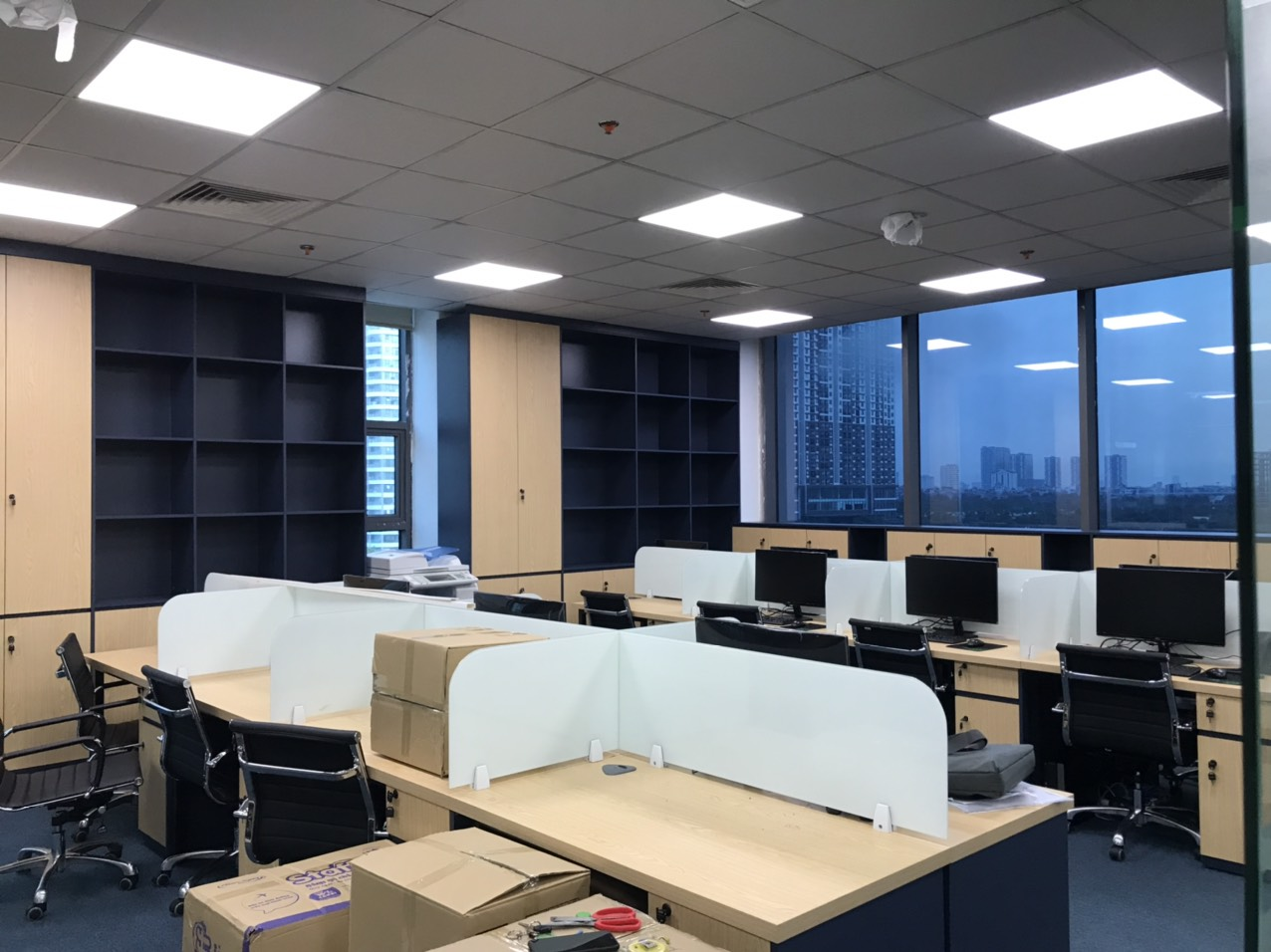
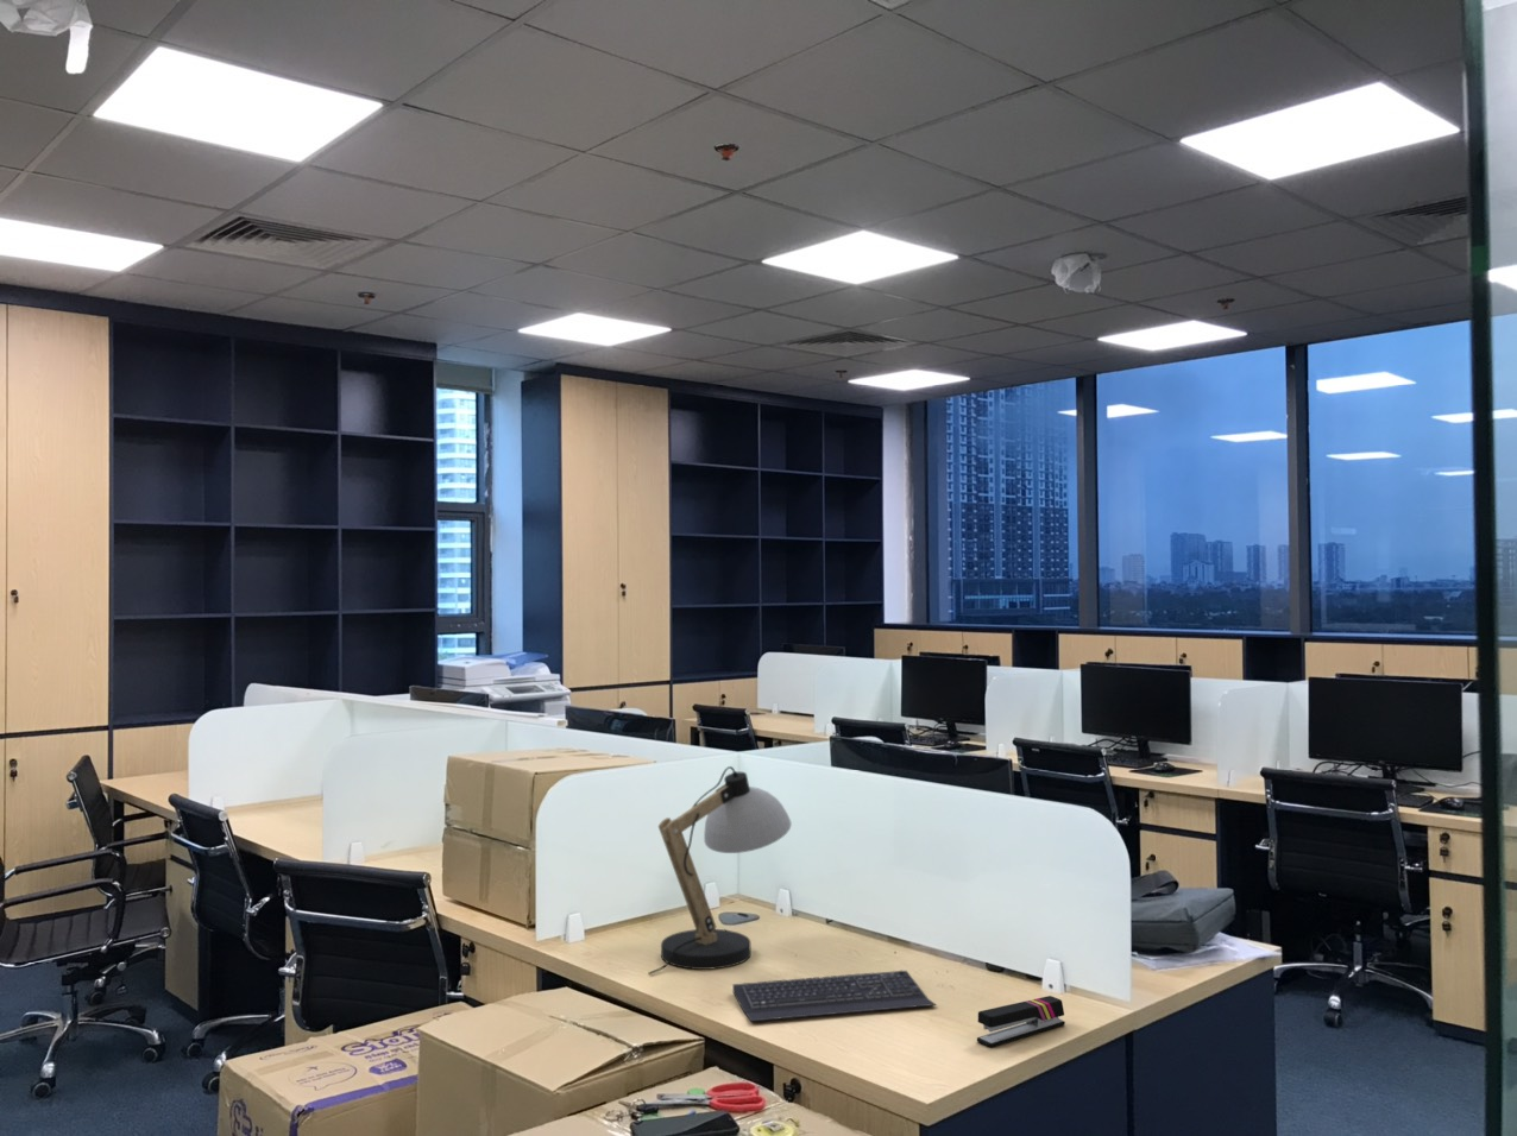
+ desk lamp (716, 851)
+ keyboard (832, 994)
+ stapler (1022, 1017)
